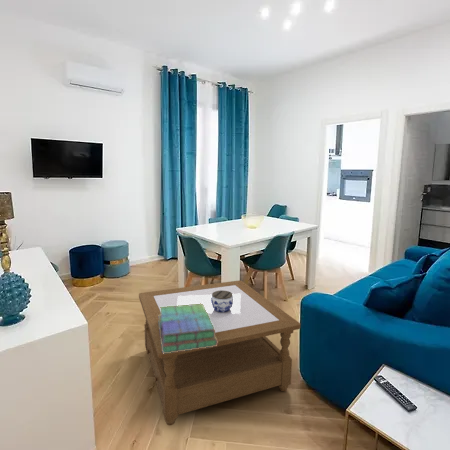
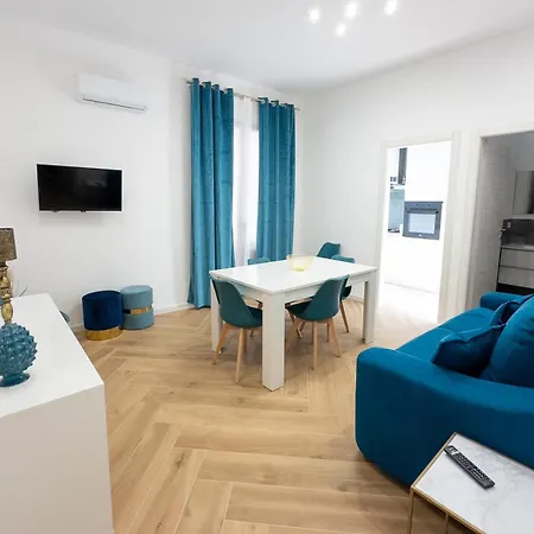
- stack of books (185, 324)
- jar (222, 301)
- coffee table (215, 336)
